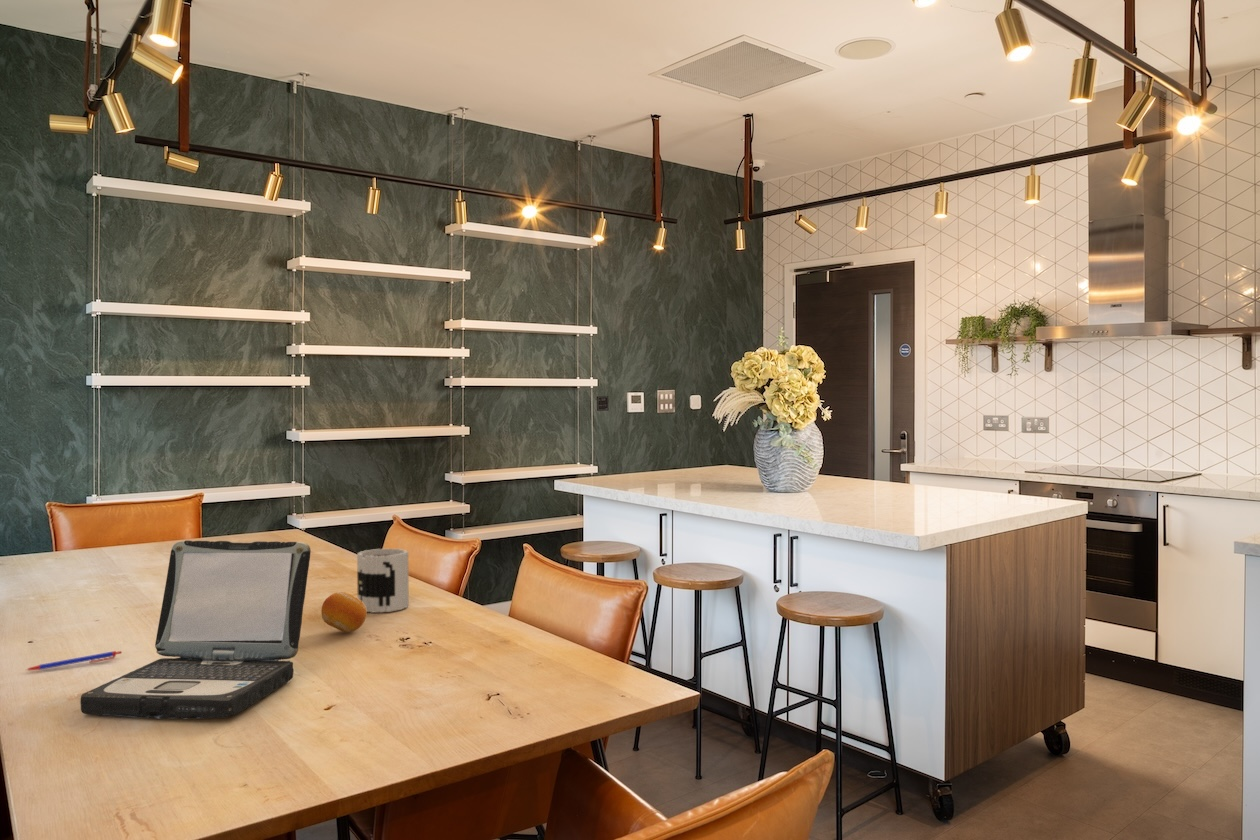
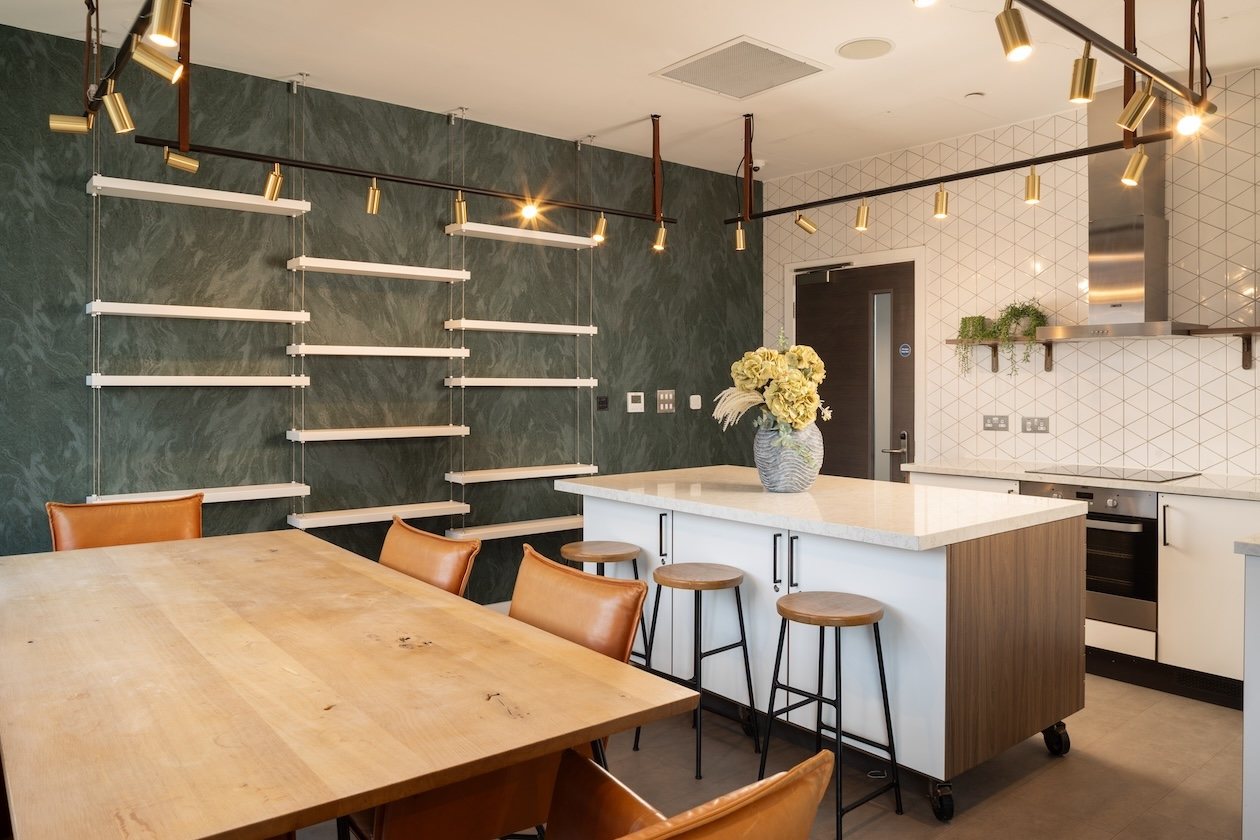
- mug (377, 578)
- pen (74, 660)
- fruit (344, 612)
- laptop (202, 620)
